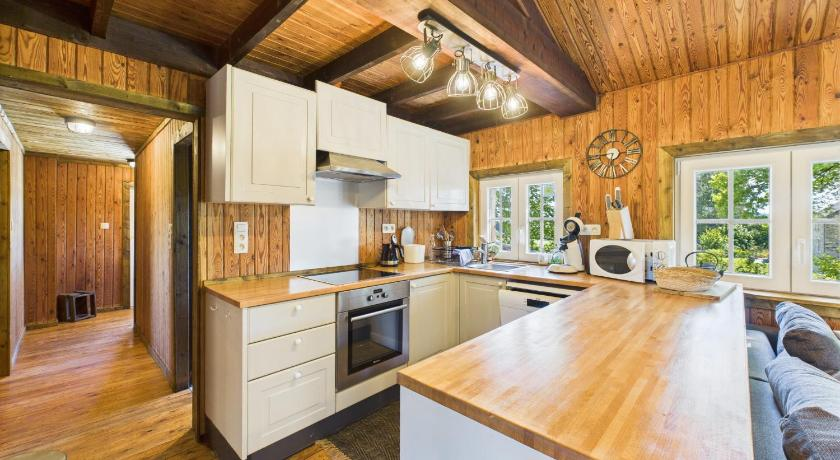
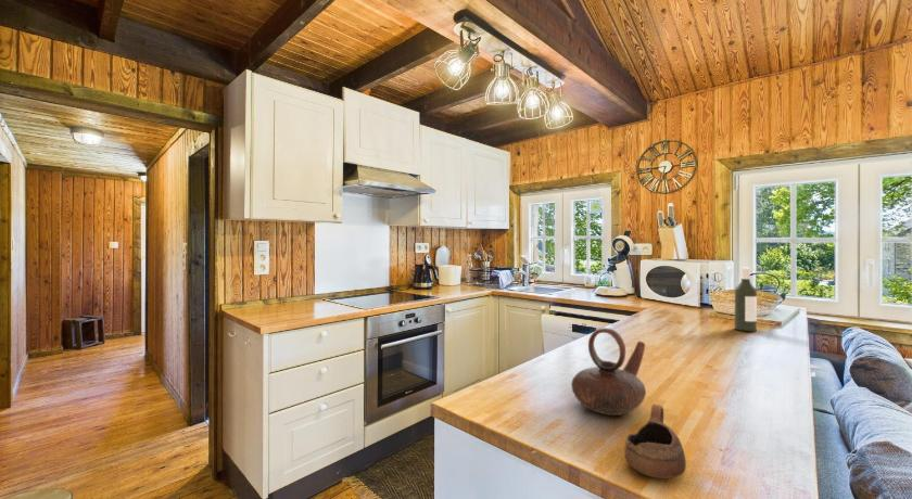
+ cup (658, 442)
+ teapot (613, 366)
+ bottle (745, 298)
